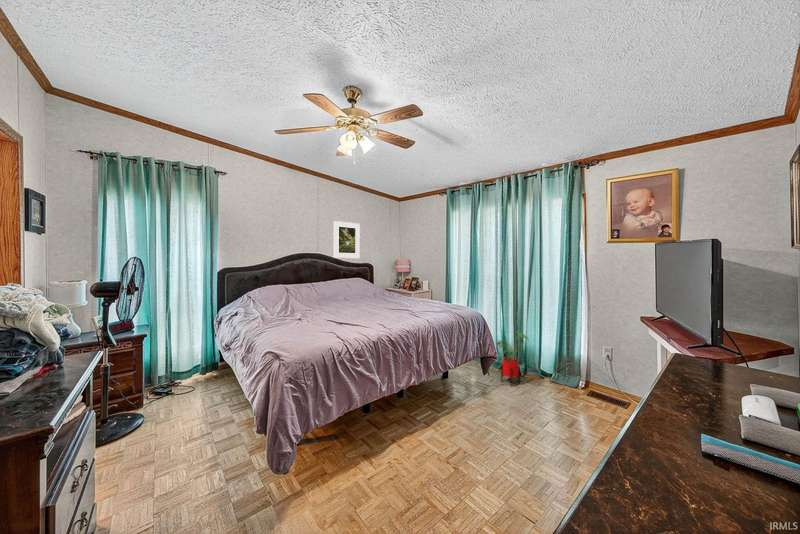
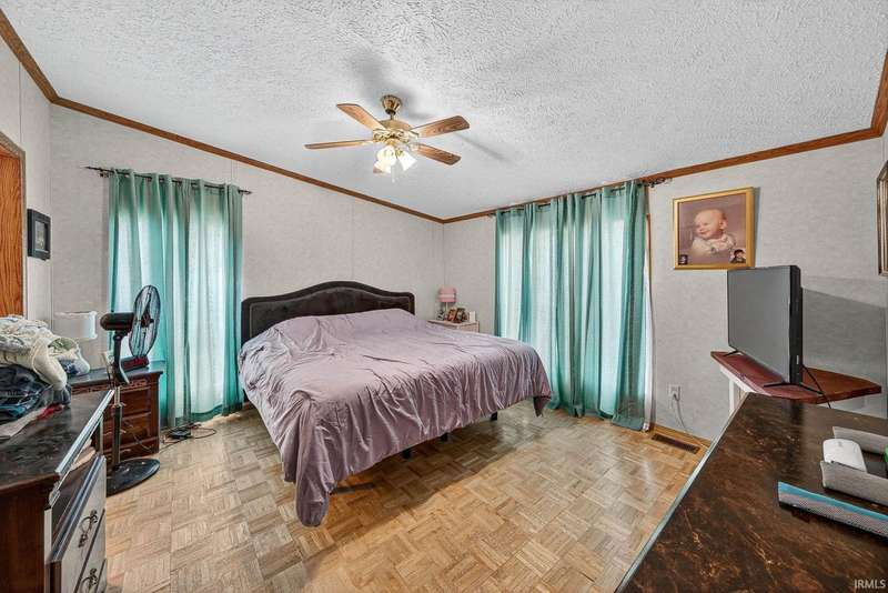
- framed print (347, 240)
- house plant (513, 357)
